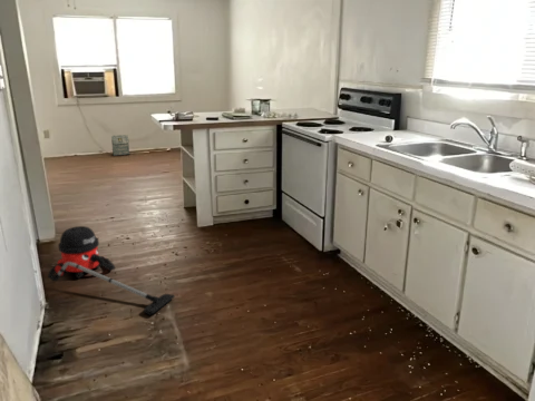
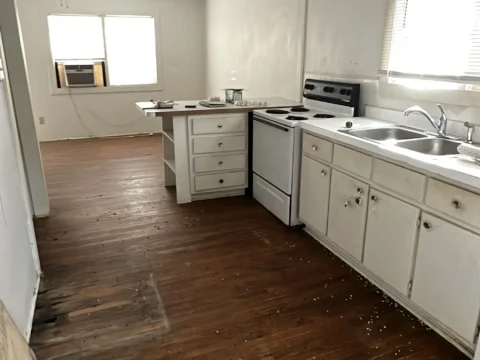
- bag (120, 144)
- vacuum cleaner (105, 262)
